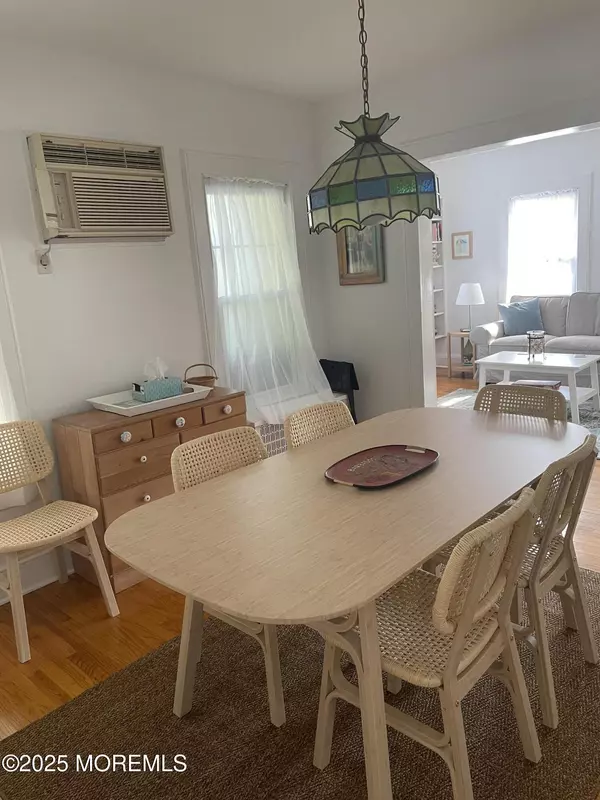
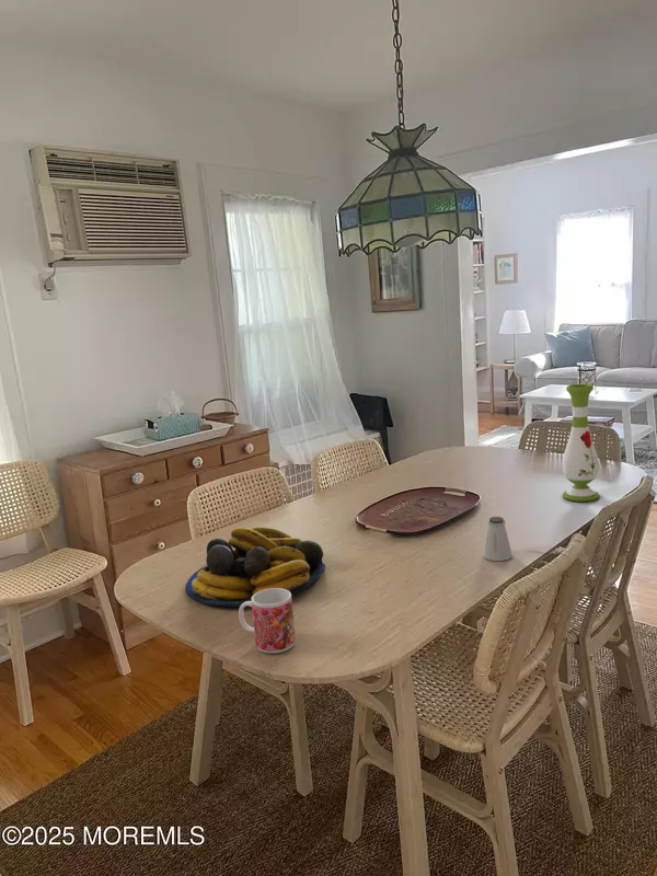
+ vase (579, 441)
+ saltshaker (496, 537)
+ mug (266, 618)
+ fruit bowl (252, 554)
